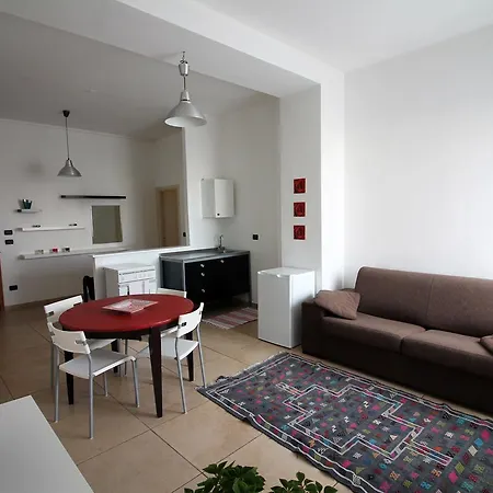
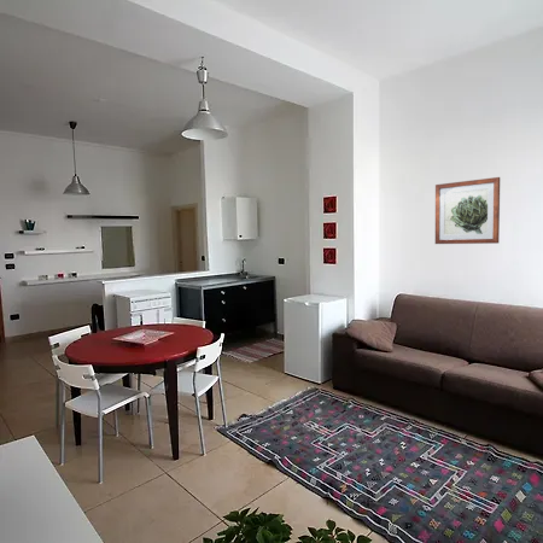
+ wall art (465, 212)
